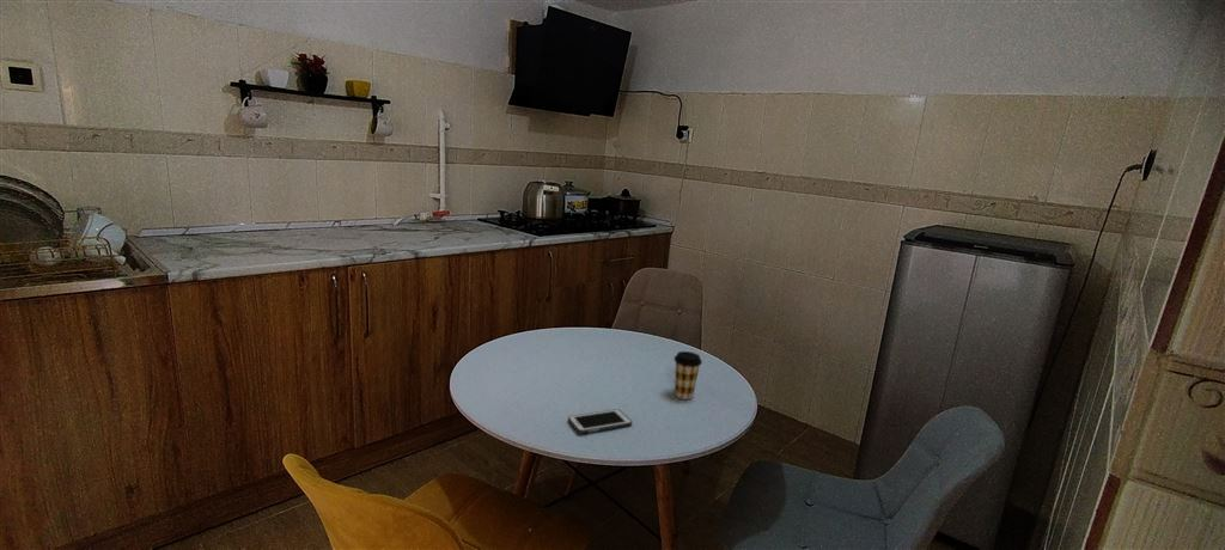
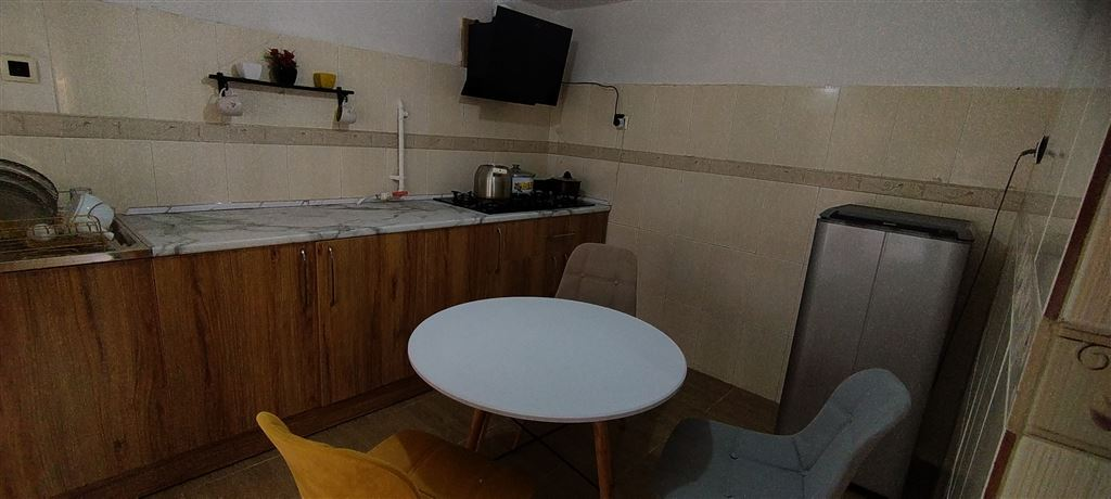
- cell phone (599, 421)
- coffee cup (685, 375)
